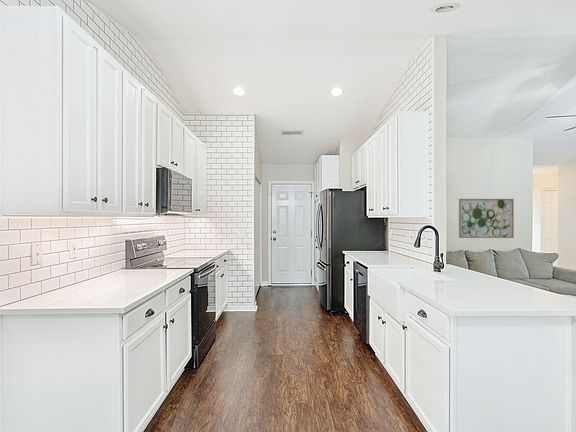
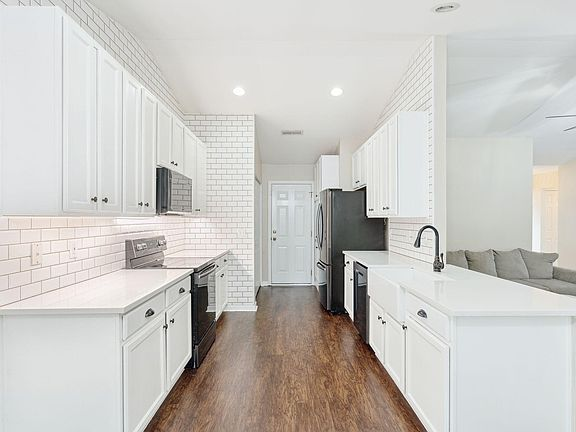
- wall art (486, 218)
